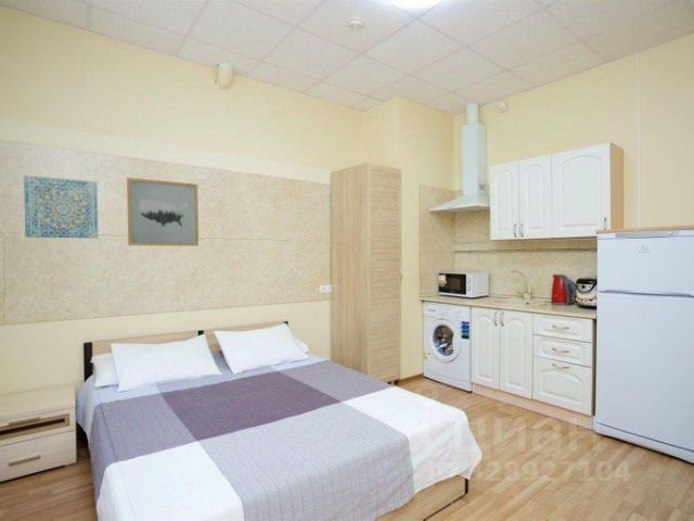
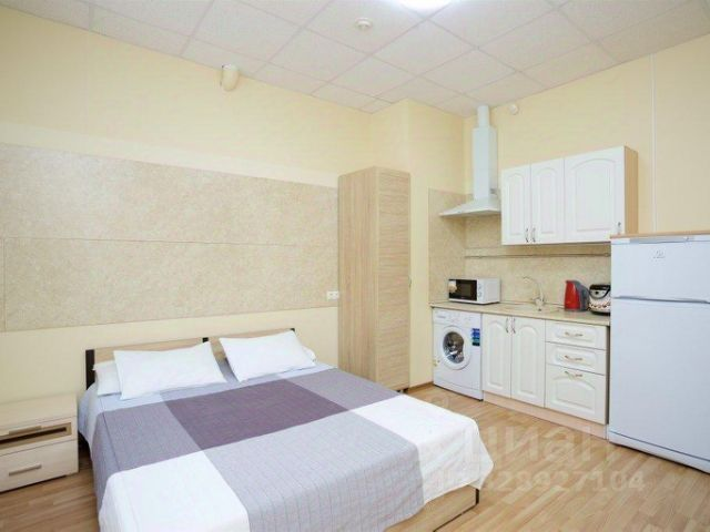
- wall art (164, 213)
- wall art (62, 208)
